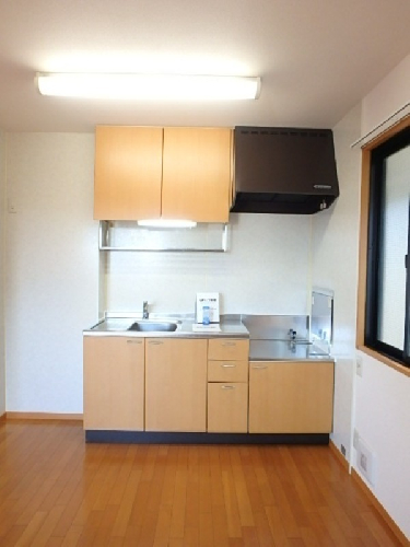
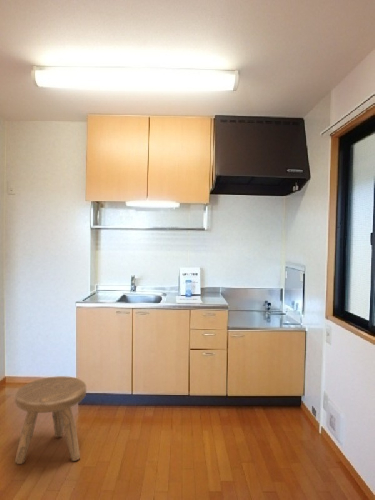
+ stool (53, 420)
